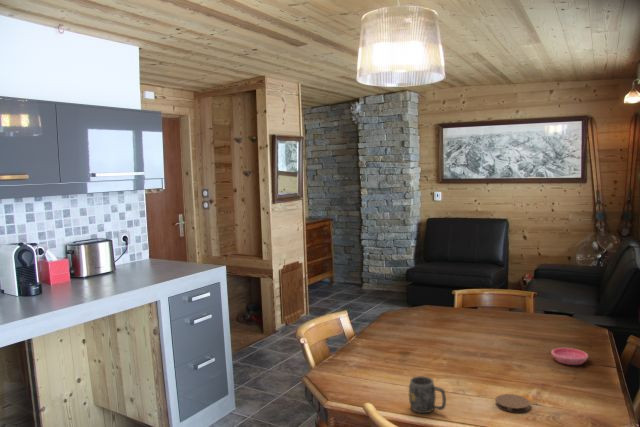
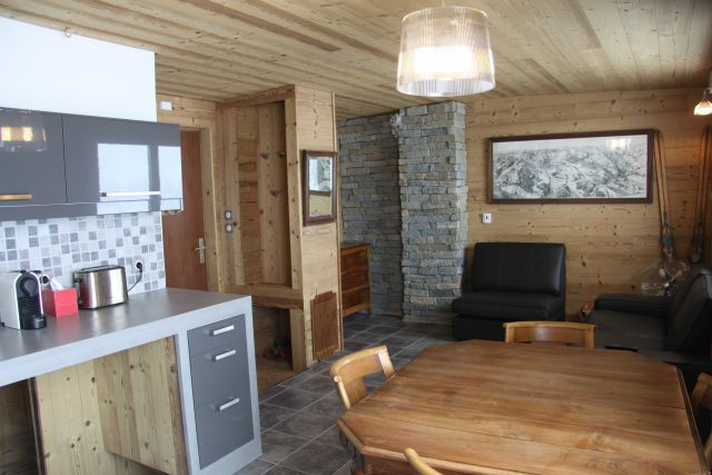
- saucer (569, 356)
- coaster (512, 403)
- mug (427, 395)
